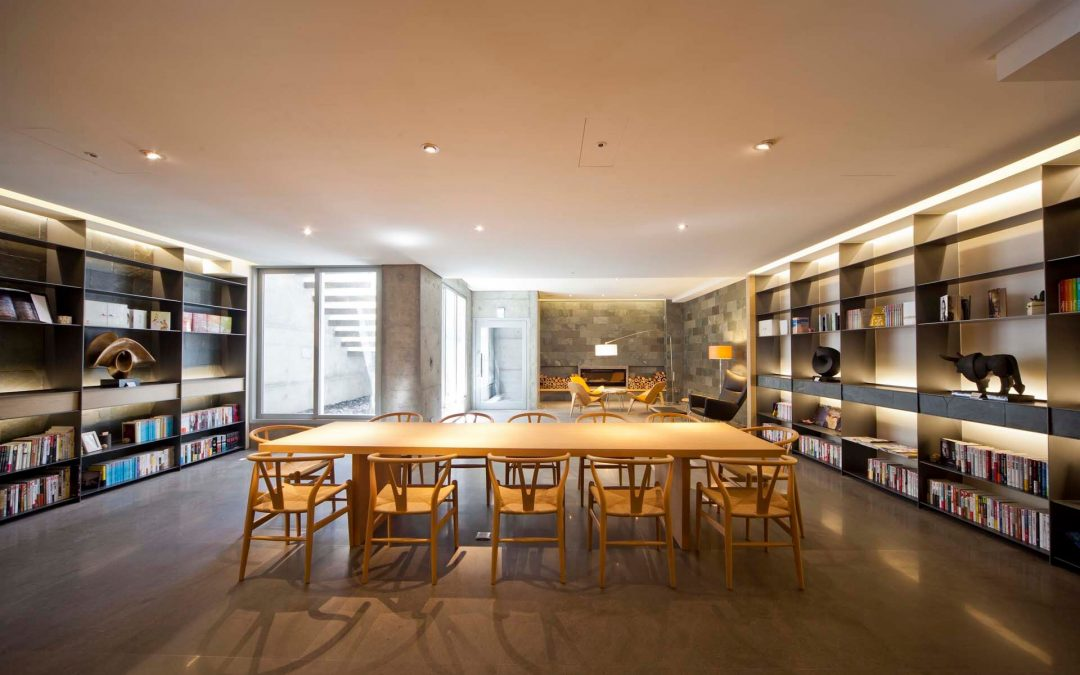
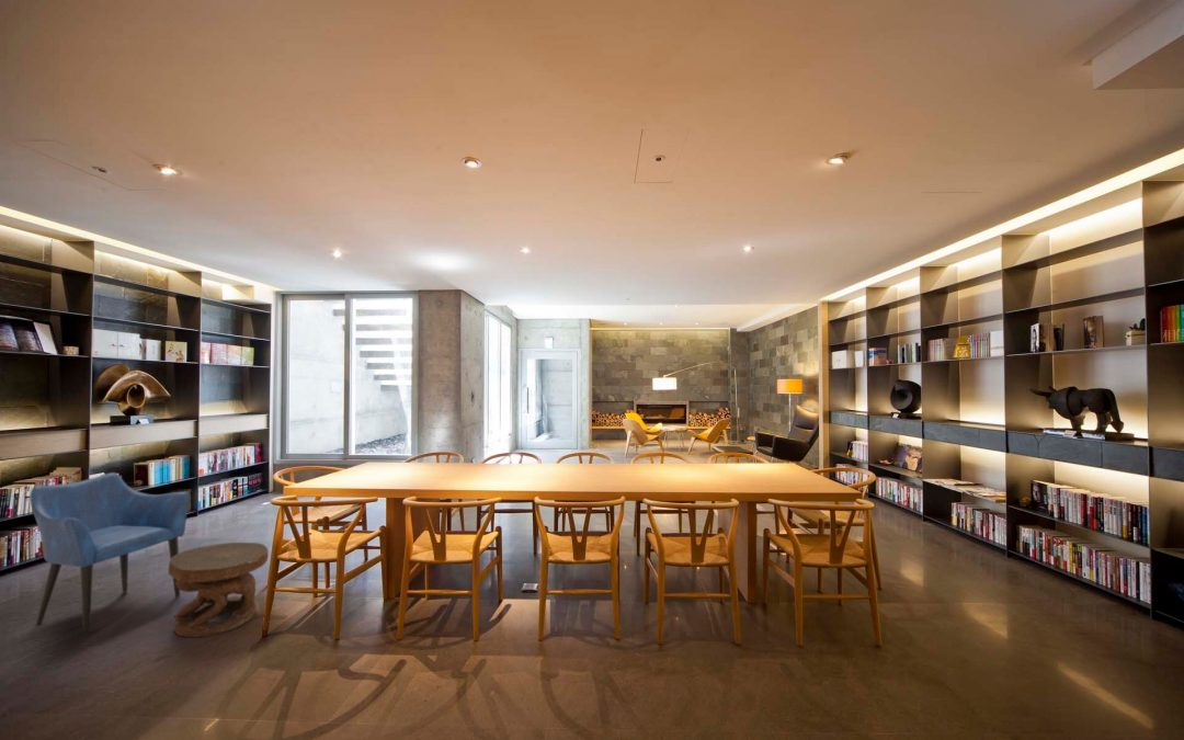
+ armchair (103, 544)
+ side table (217, 585)
